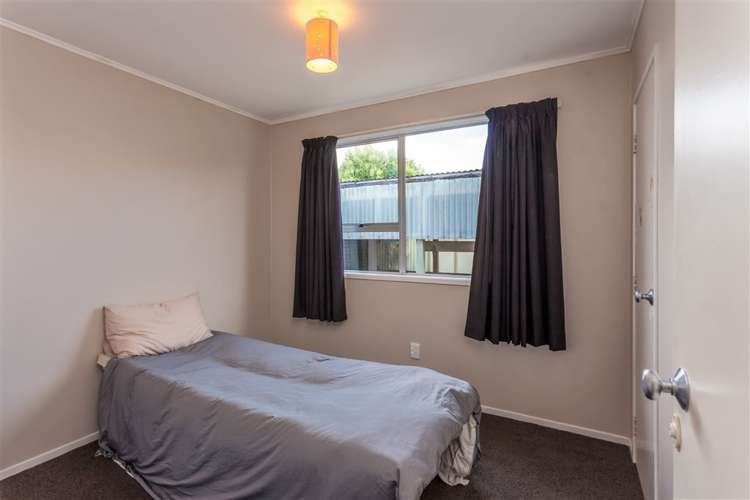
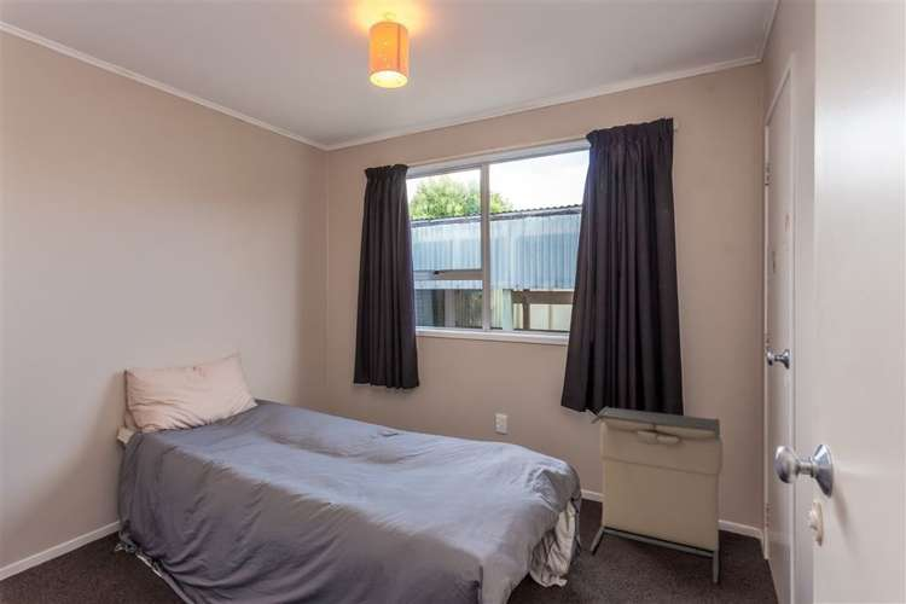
+ laundry hamper (655, 484)
